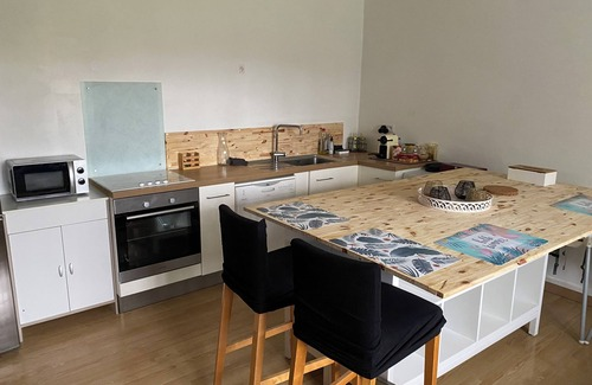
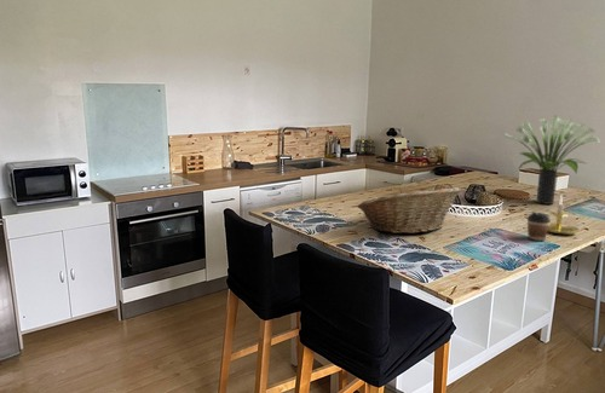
+ candle holder (557, 212)
+ potted plant (547, 158)
+ coffee cup (537, 225)
+ fruit basket (409, 206)
